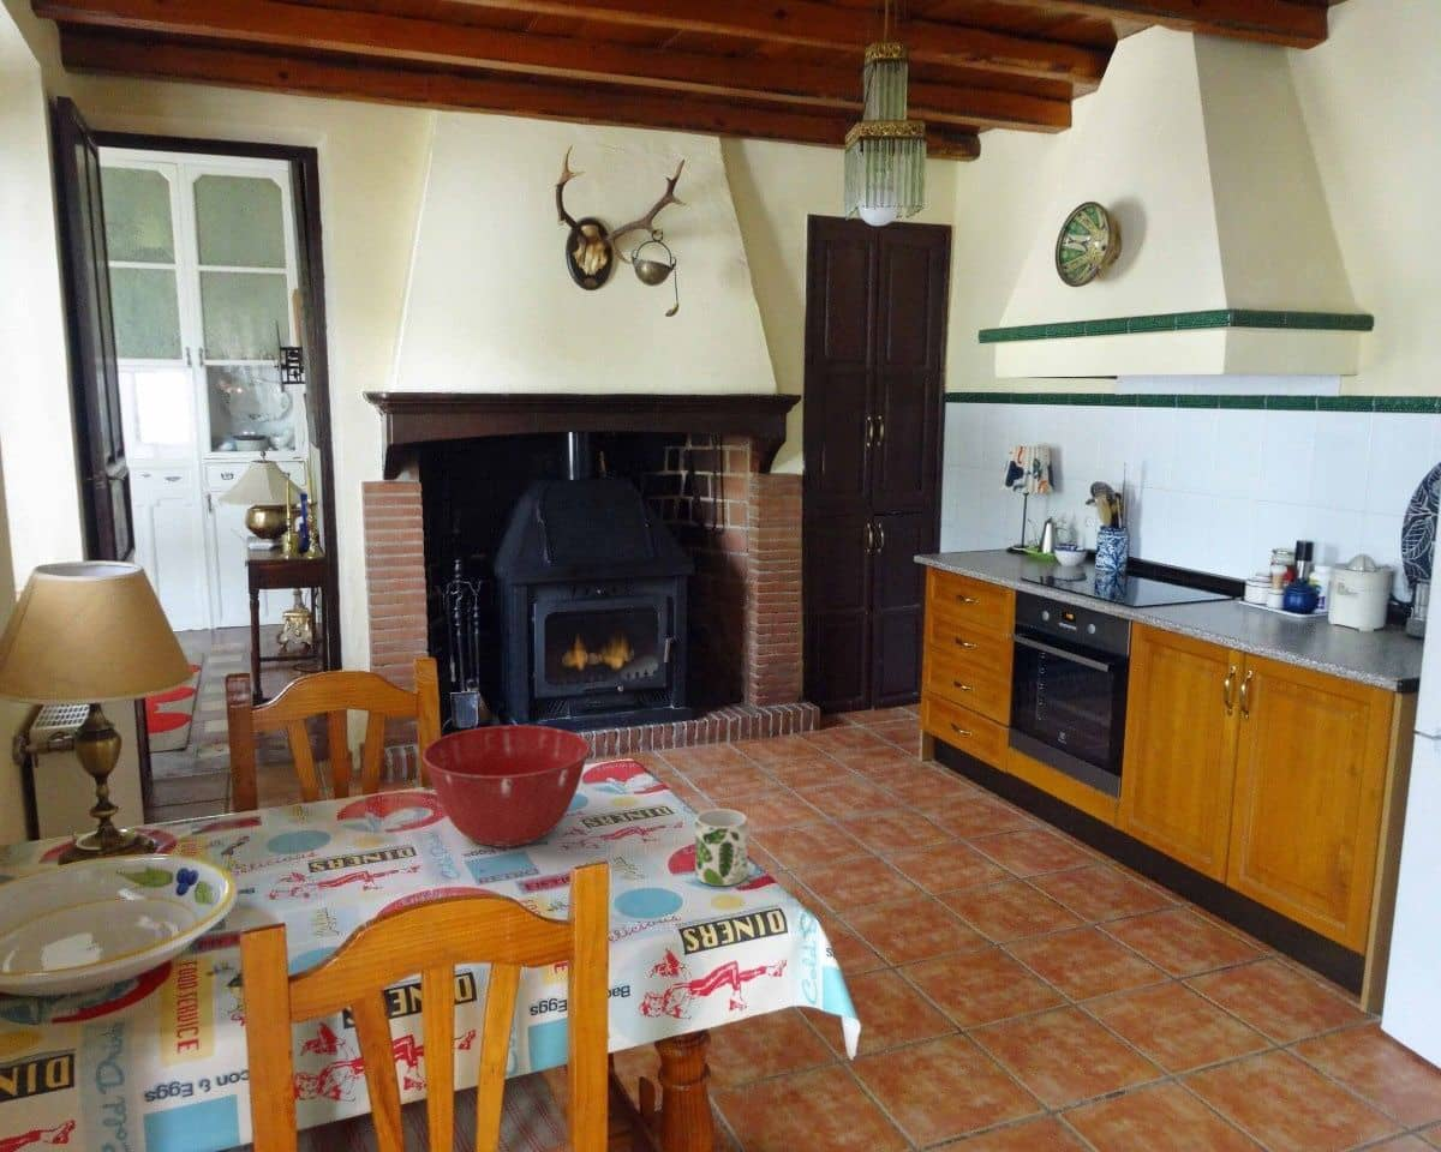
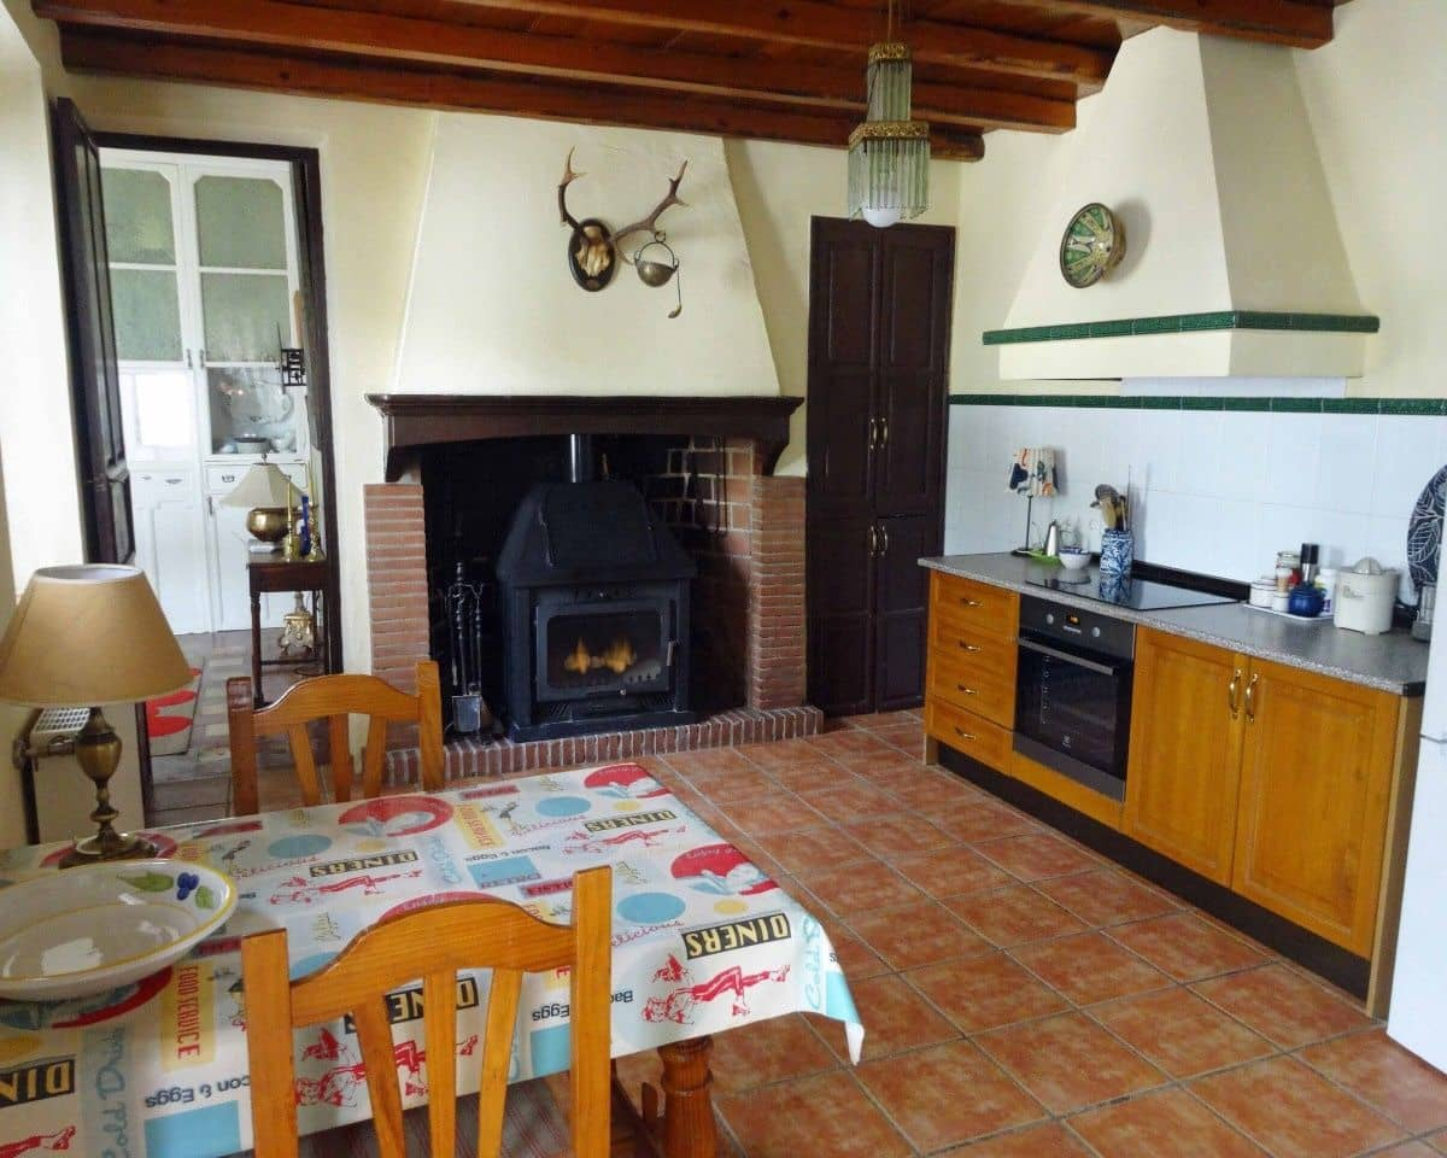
- mug (716, 841)
- mixing bowl (508, 790)
